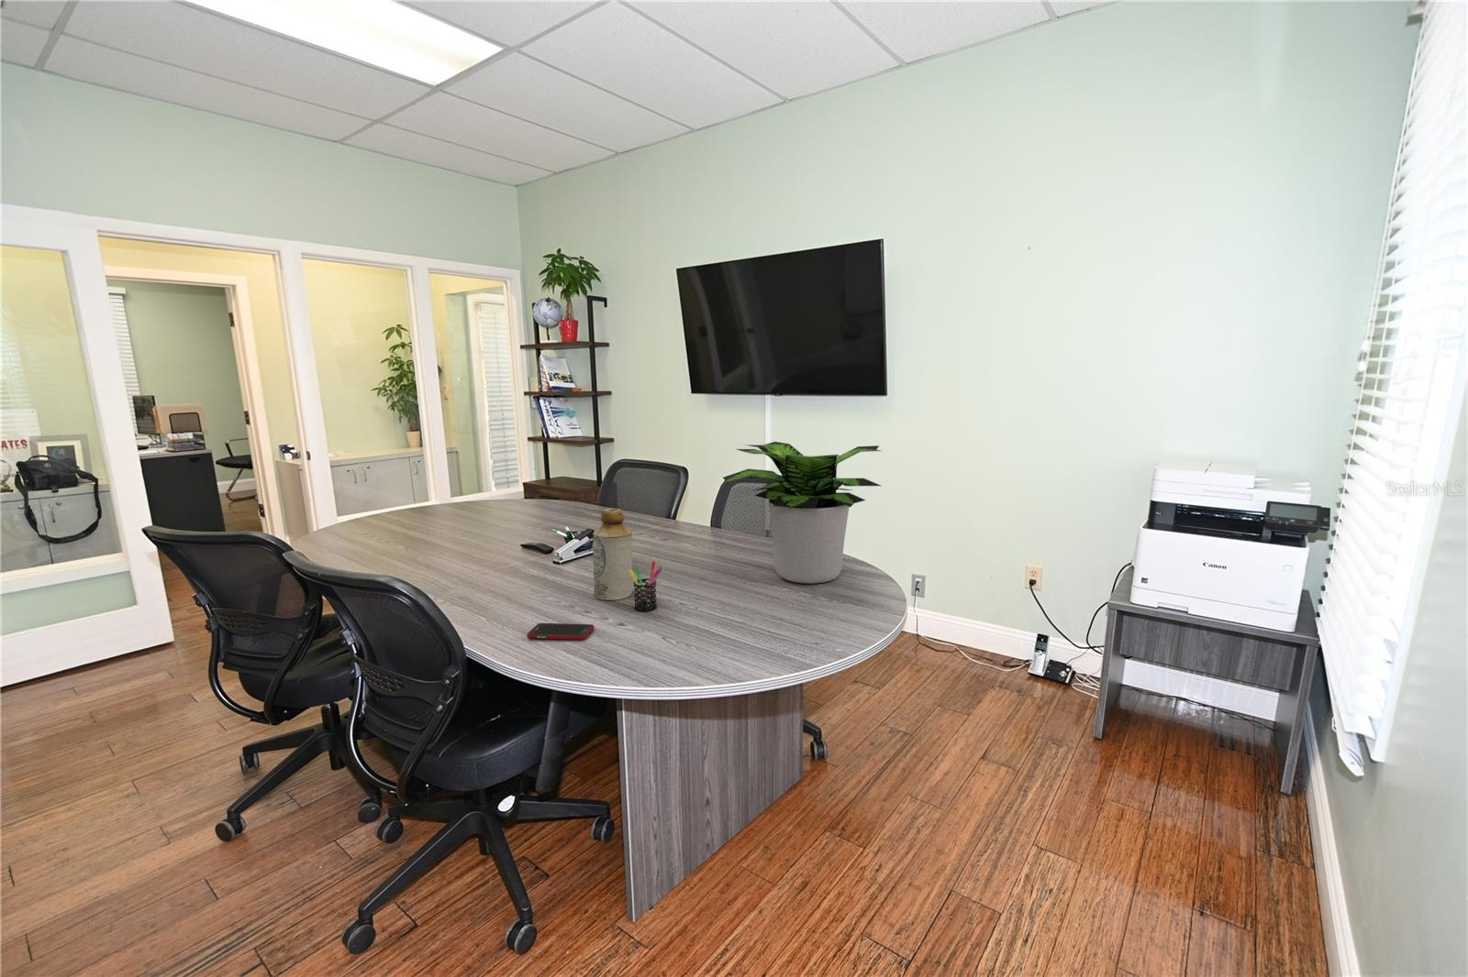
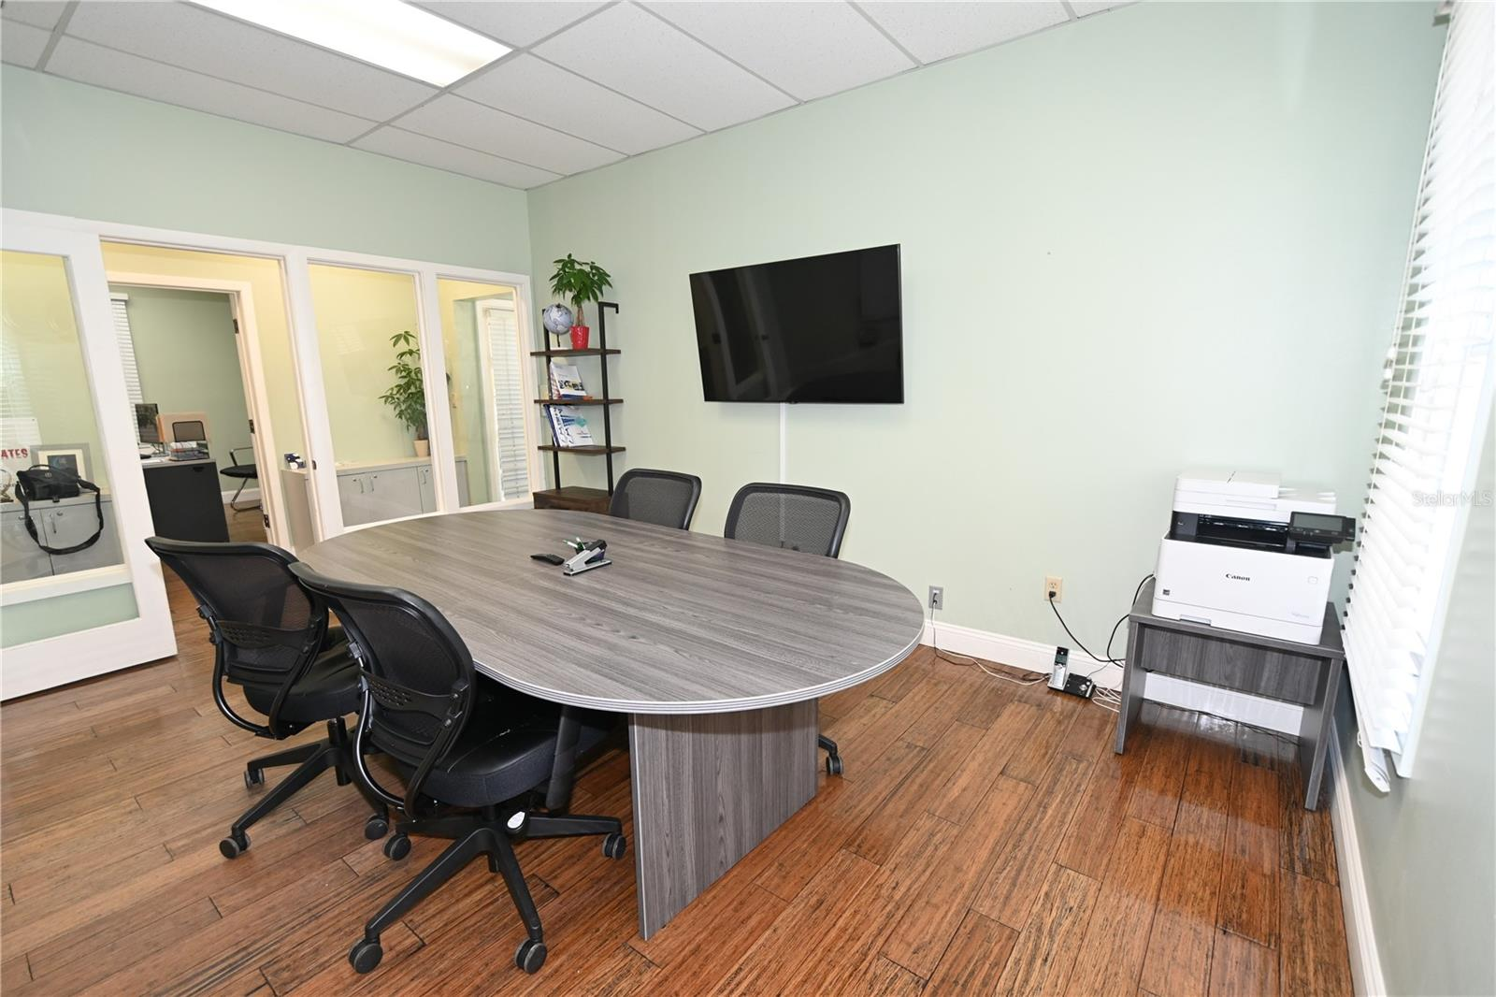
- pen holder (644, 584)
- potted plant (799, 510)
- cell phone (561, 630)
- bottle (612, 552)
